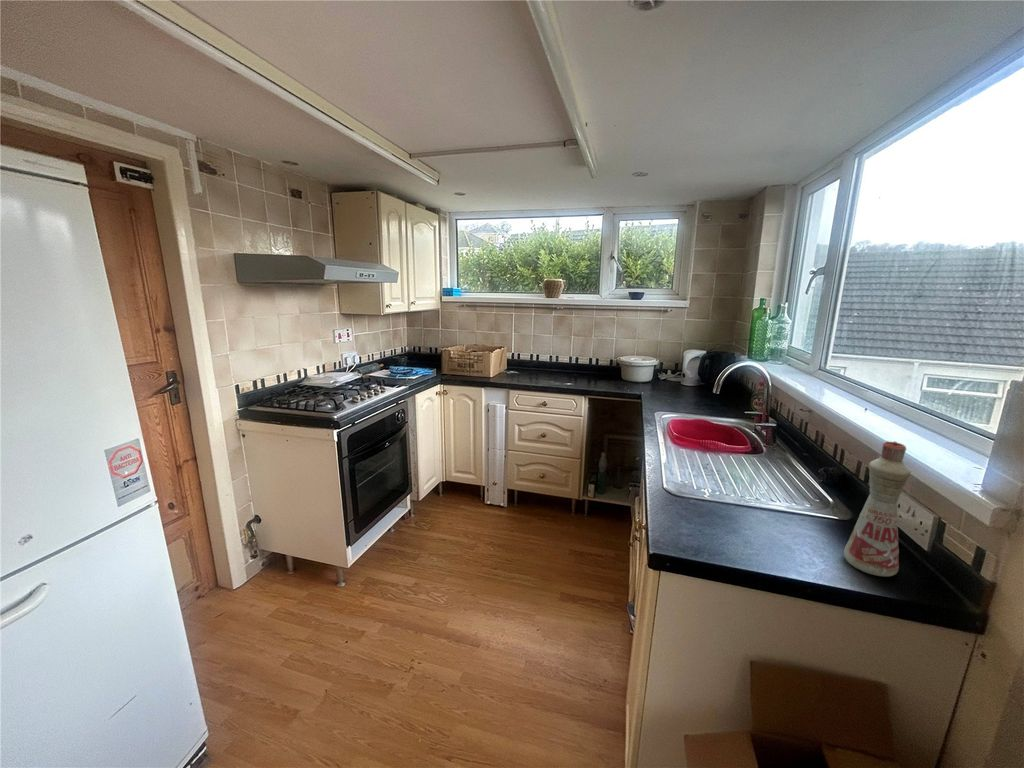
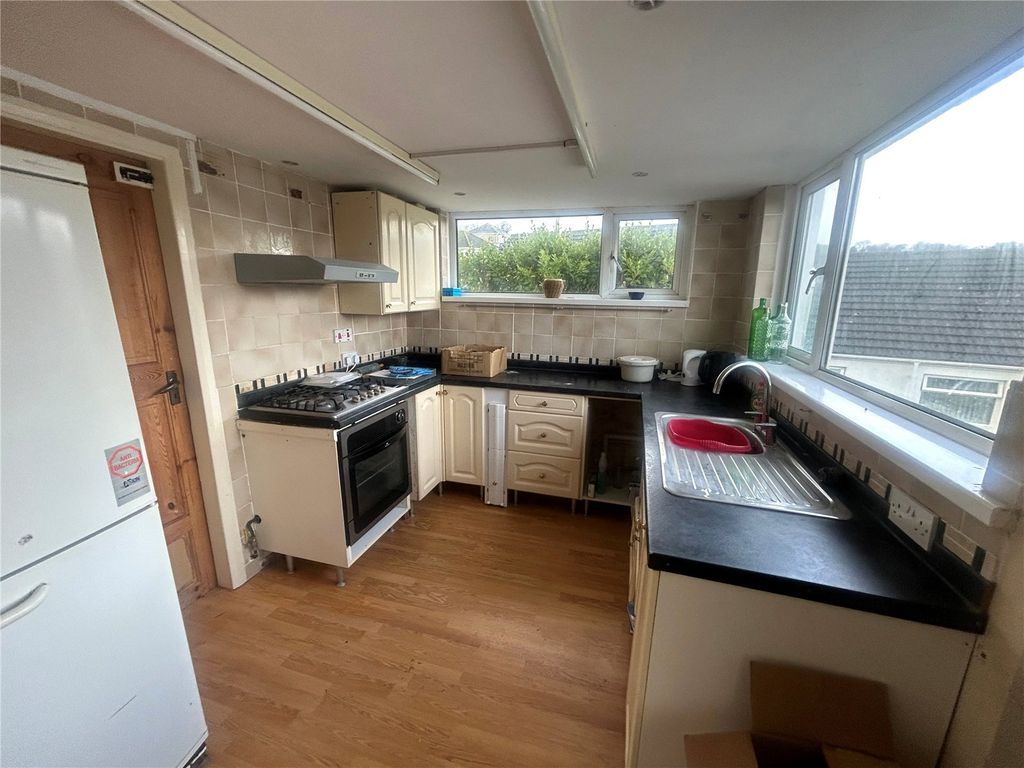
- bottle (882, 505)
